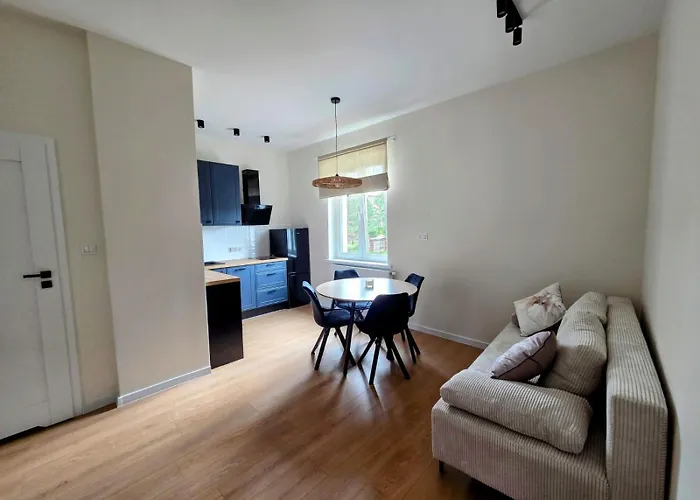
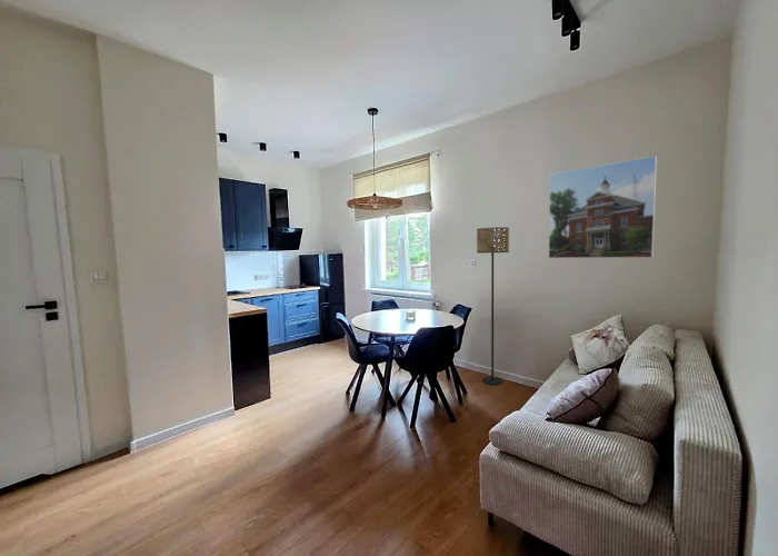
+ floor lamp (492, 306)
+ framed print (597, 212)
